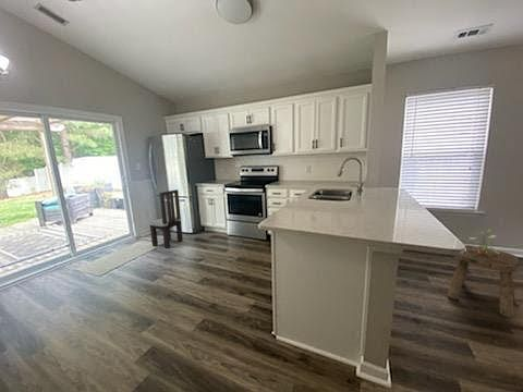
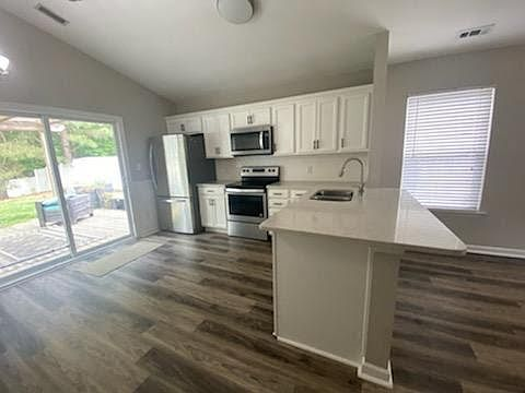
- stool (483, 267)
- dining chair (165, 217)
- potted plant (485, 242)
